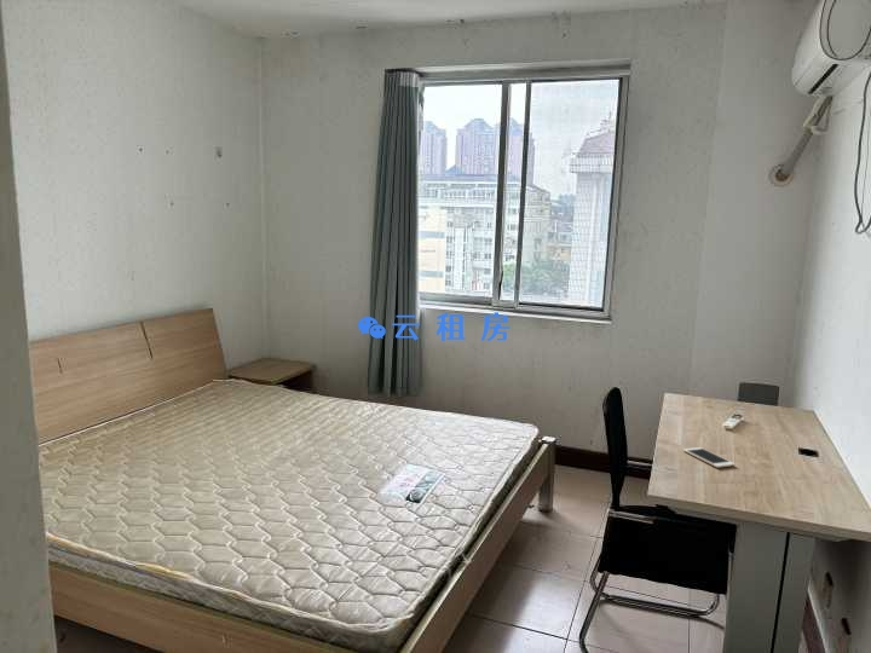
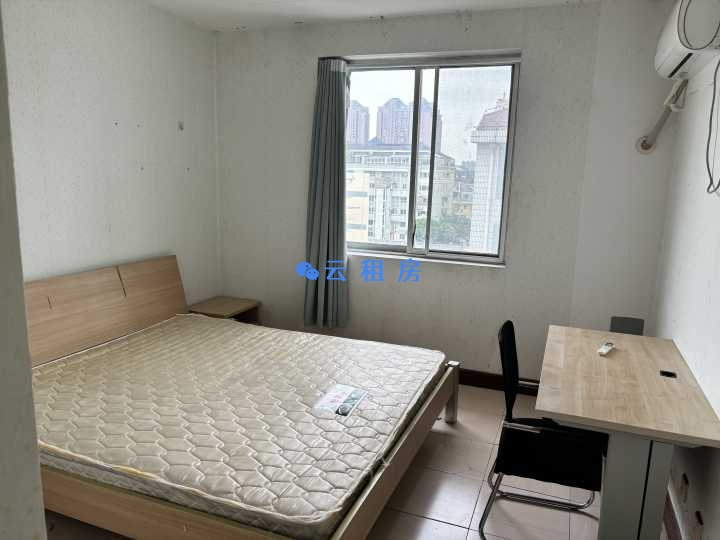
- cell phone (708, 457)
